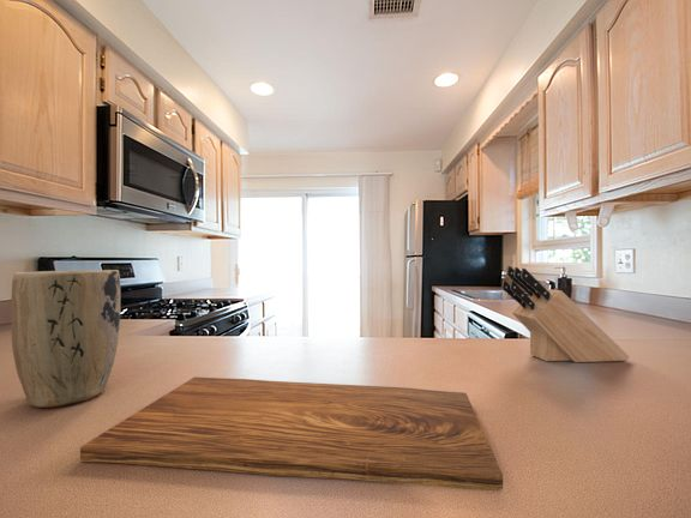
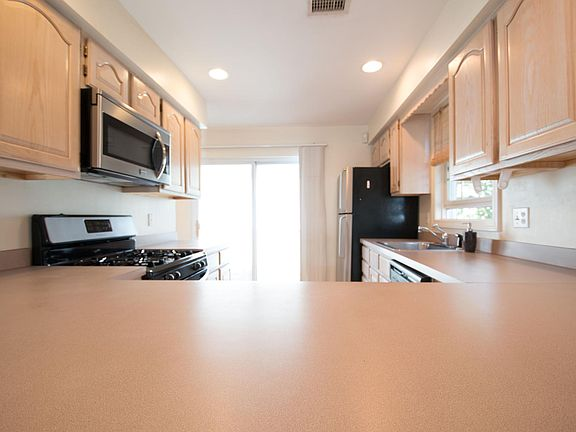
- plant pot (70, 332)
- cutting board (304, 417)
- knife block (560, 311)
